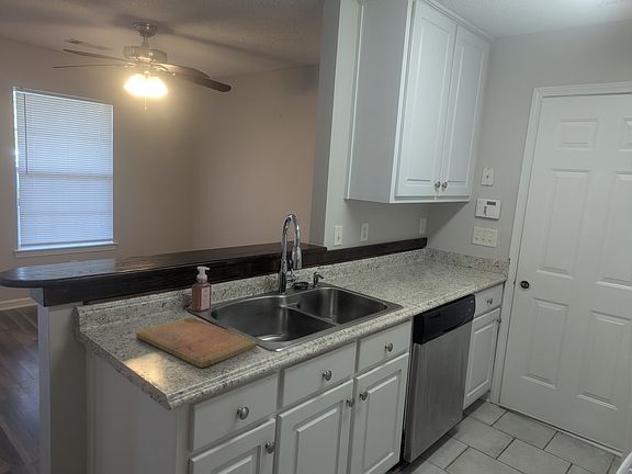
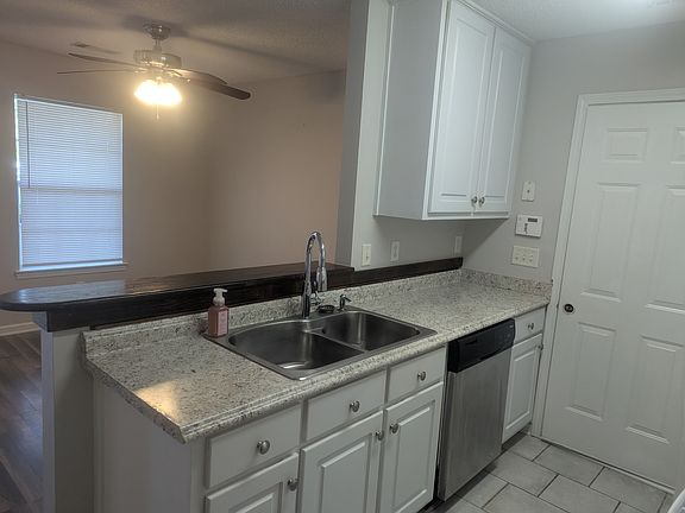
- cutting board (195, 339)
